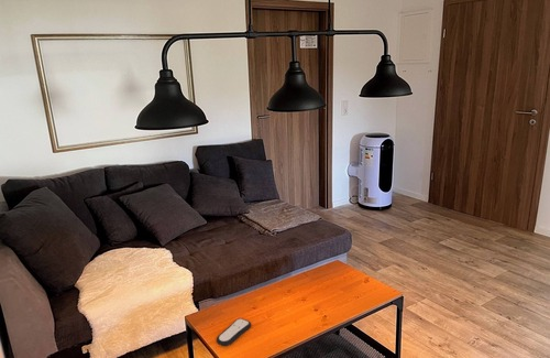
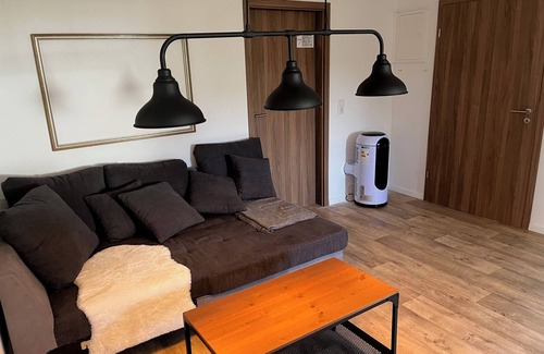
- remote control (233, 332)
